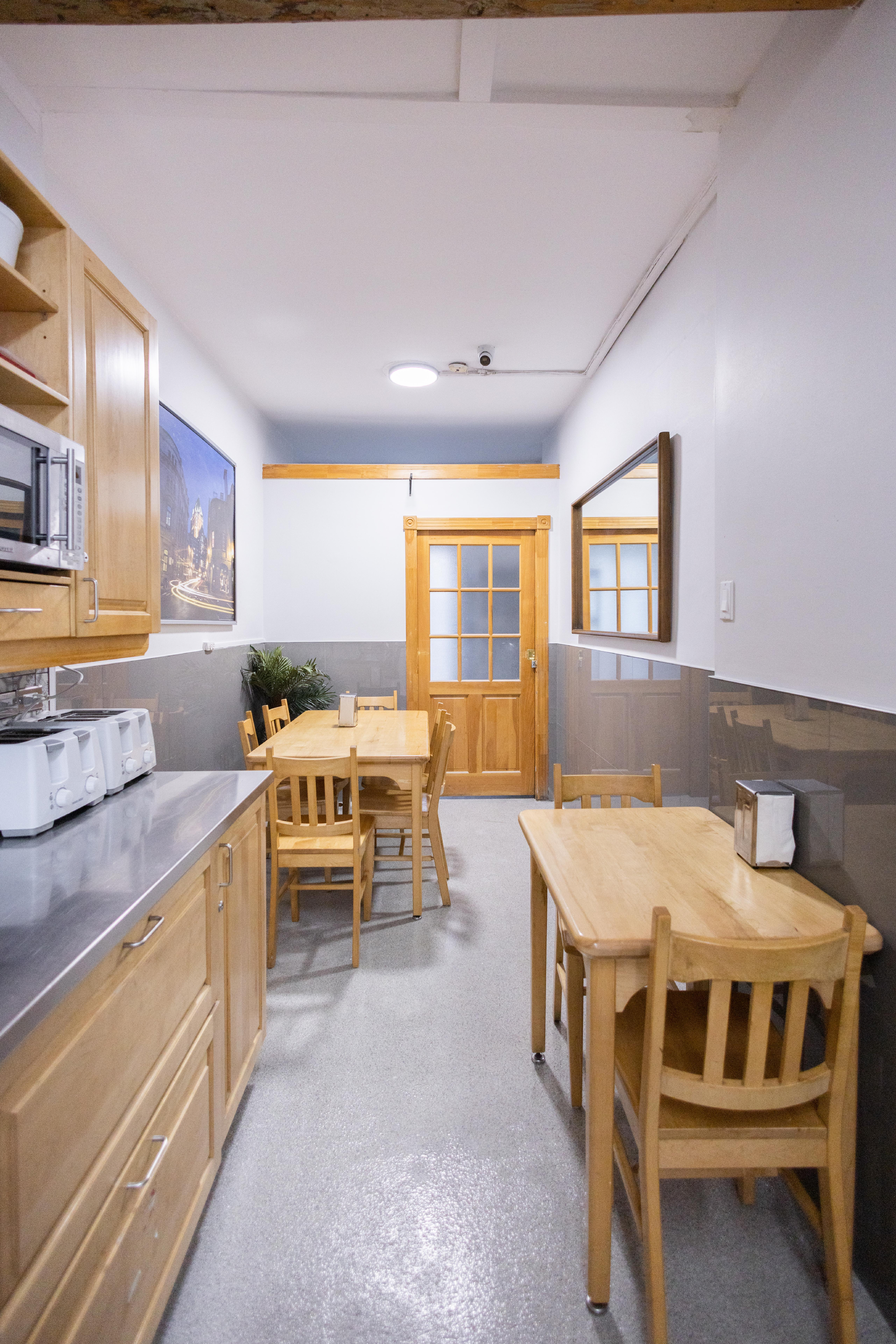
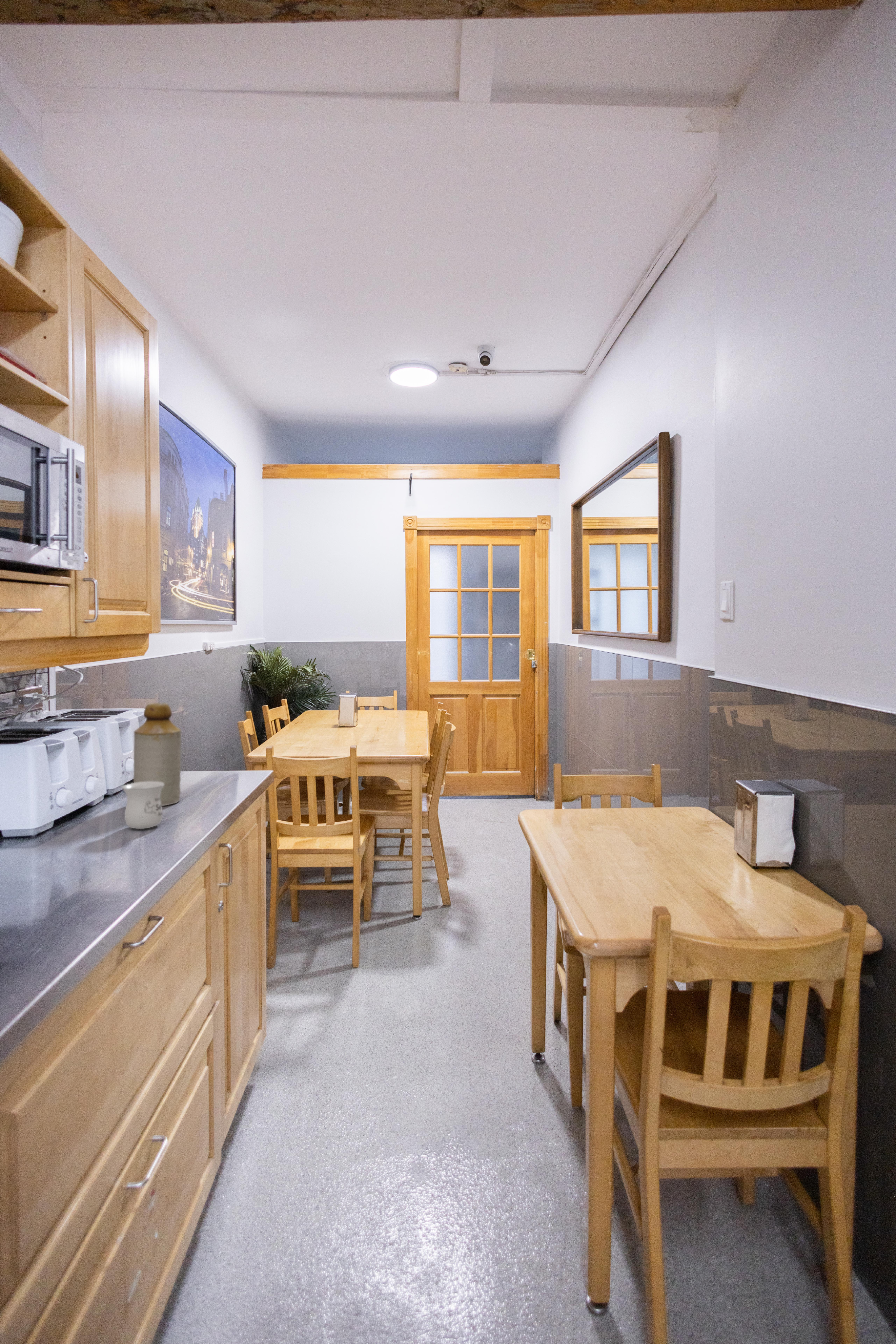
+ bottle (157, 753)
+ mug (146, 804)
